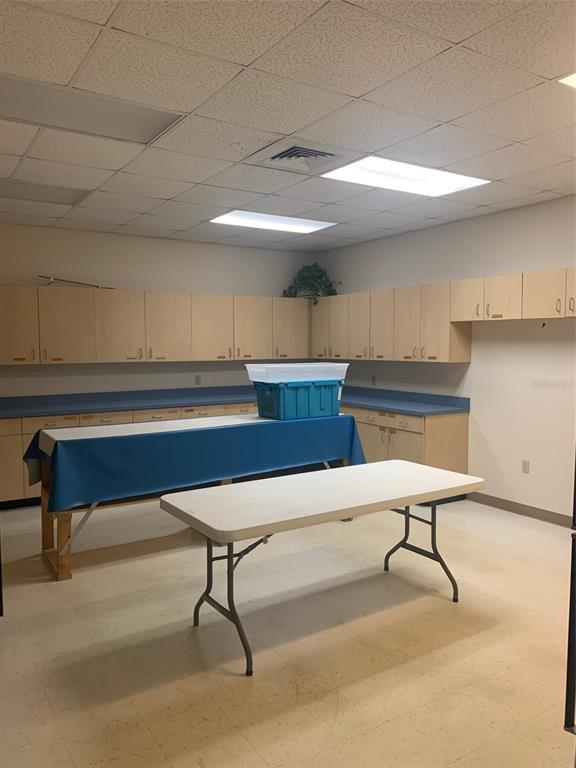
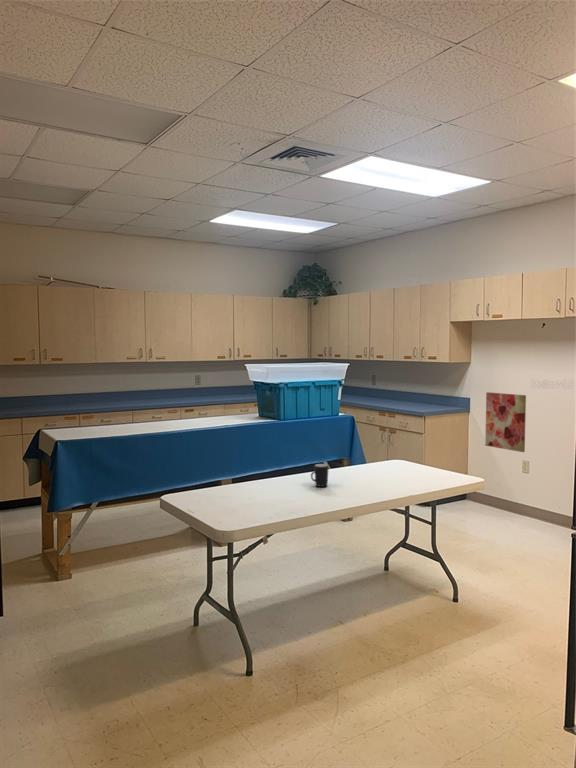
+ wall art (504, 421)
+ mug (319, 475)
